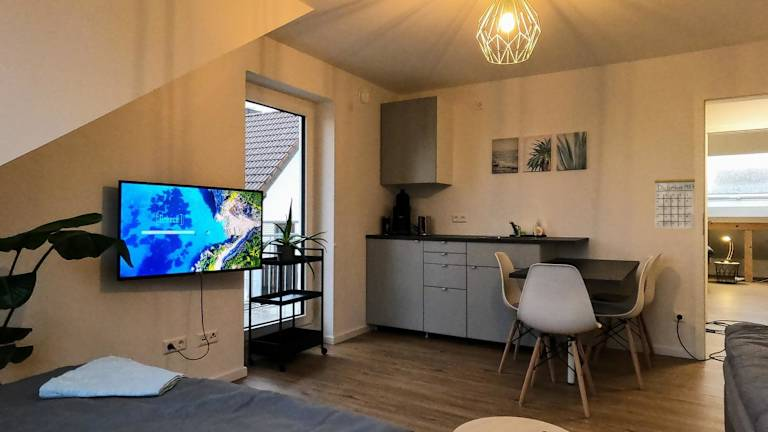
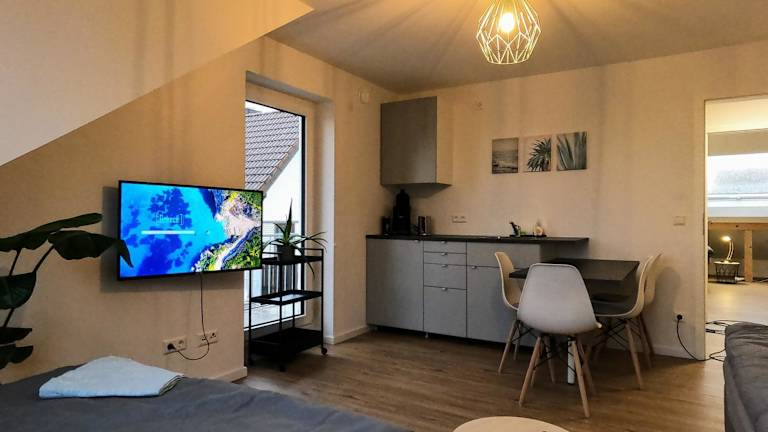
- calendar (674, 198)
